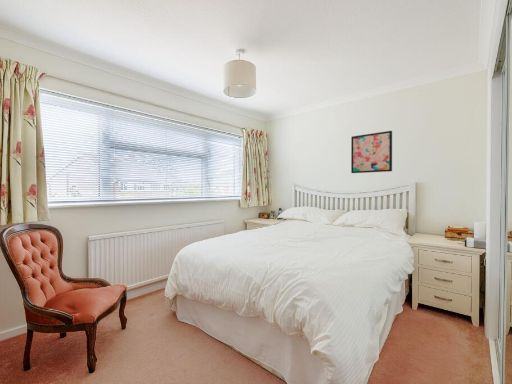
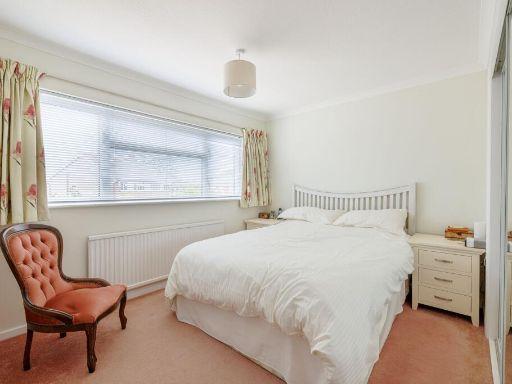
- wall art (370, 153)
